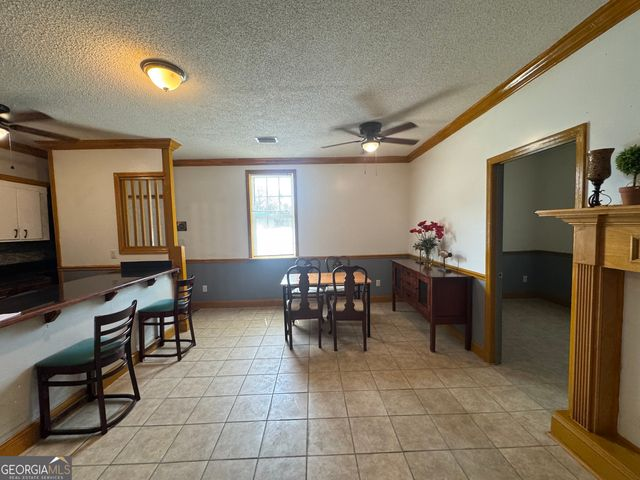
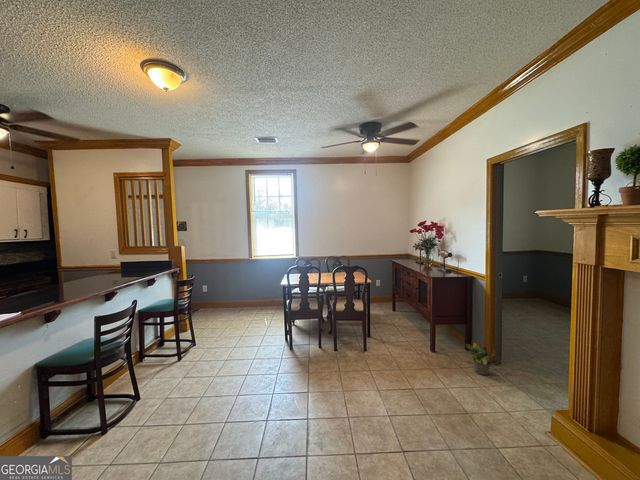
+ potted plant (480, 355)
